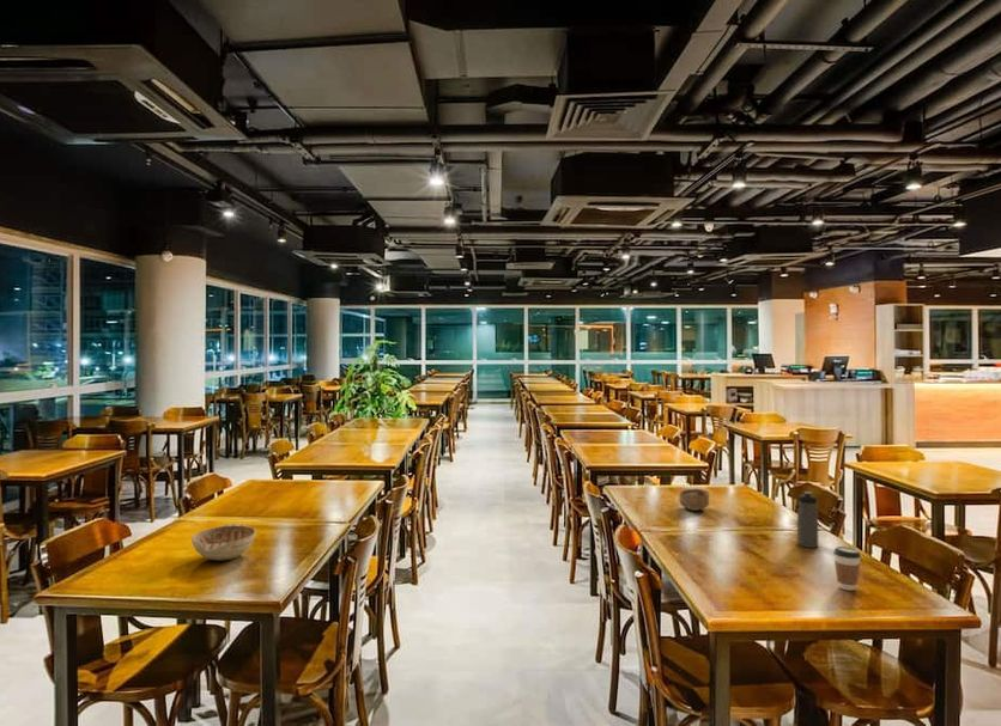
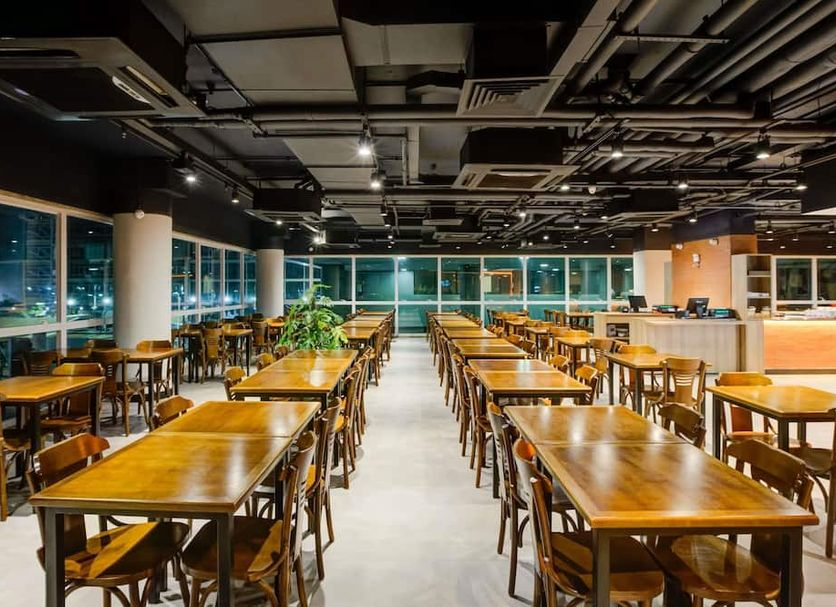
- water bottle (807, 518)
- coffee cup (847, 568)
- decorative bowl (224, 544)
- bowl (694, 499)
